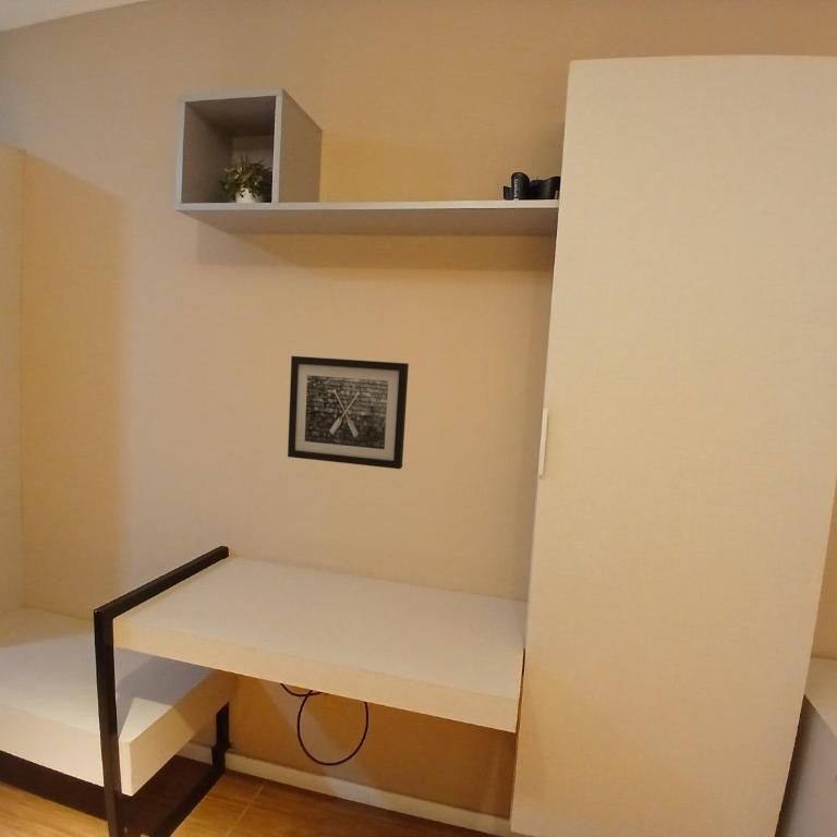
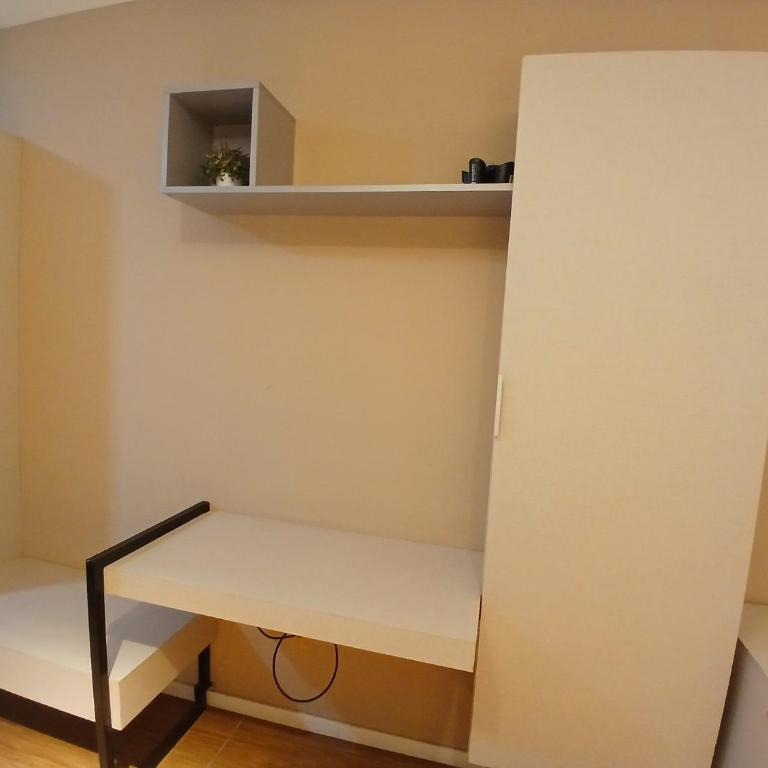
- wall art (345, 411)
